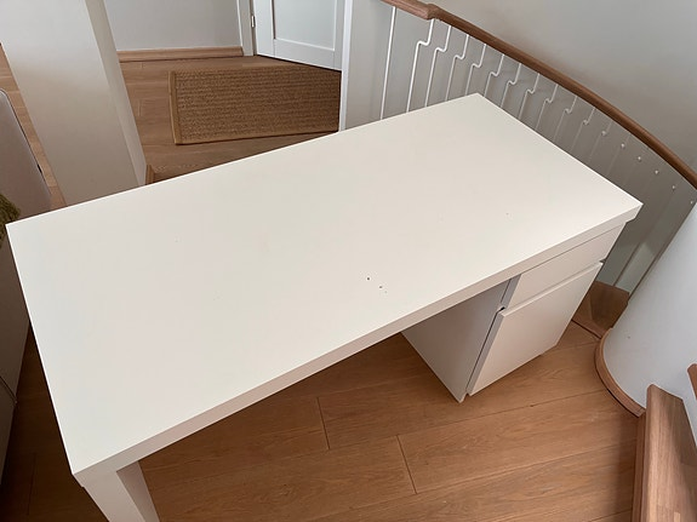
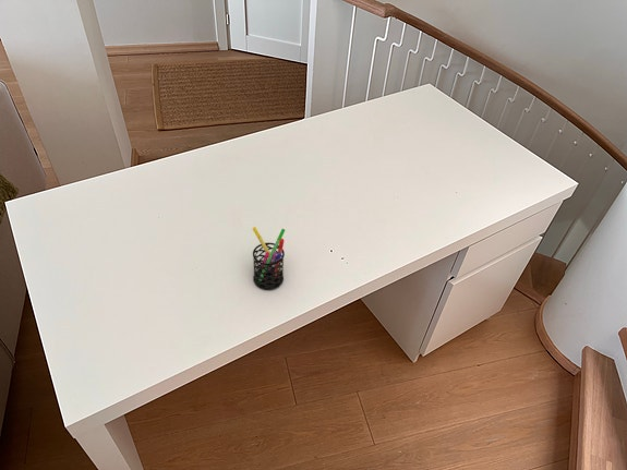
+ pen holder (272, 255)
